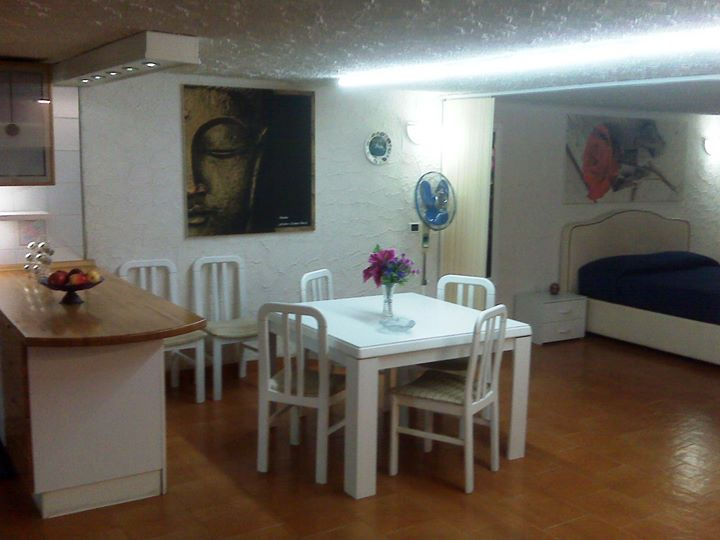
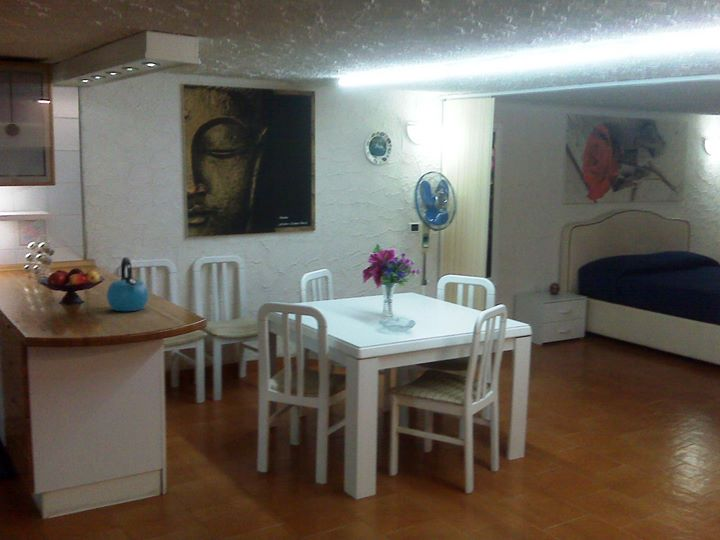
+ kettle (128, 284)
